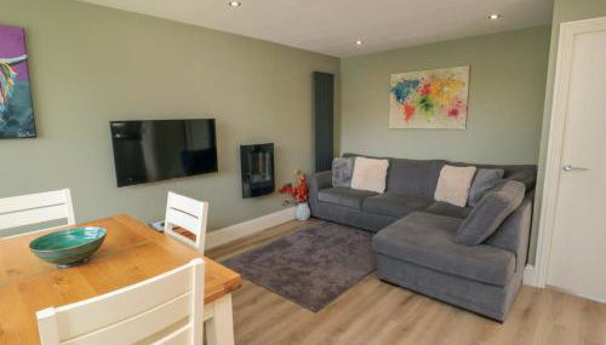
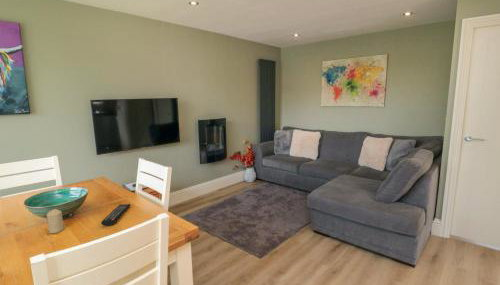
+ remote control (117, 213)
+ candle (55, 220)
